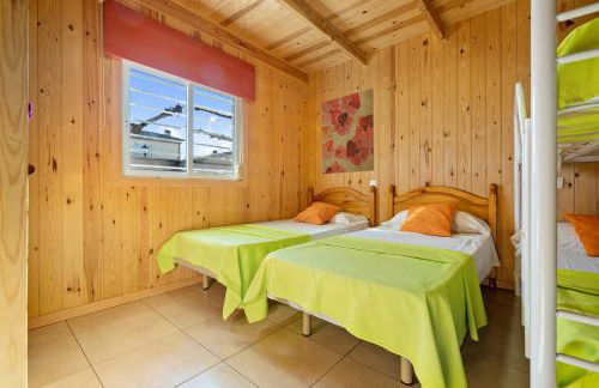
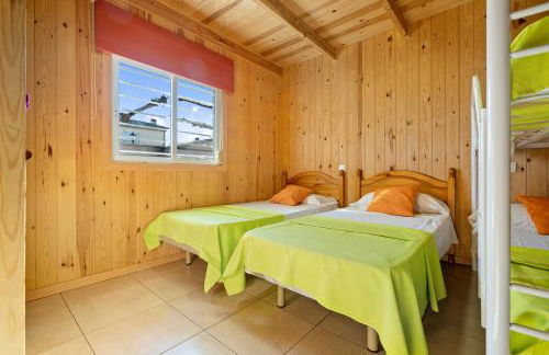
- wall art (346, 134)
